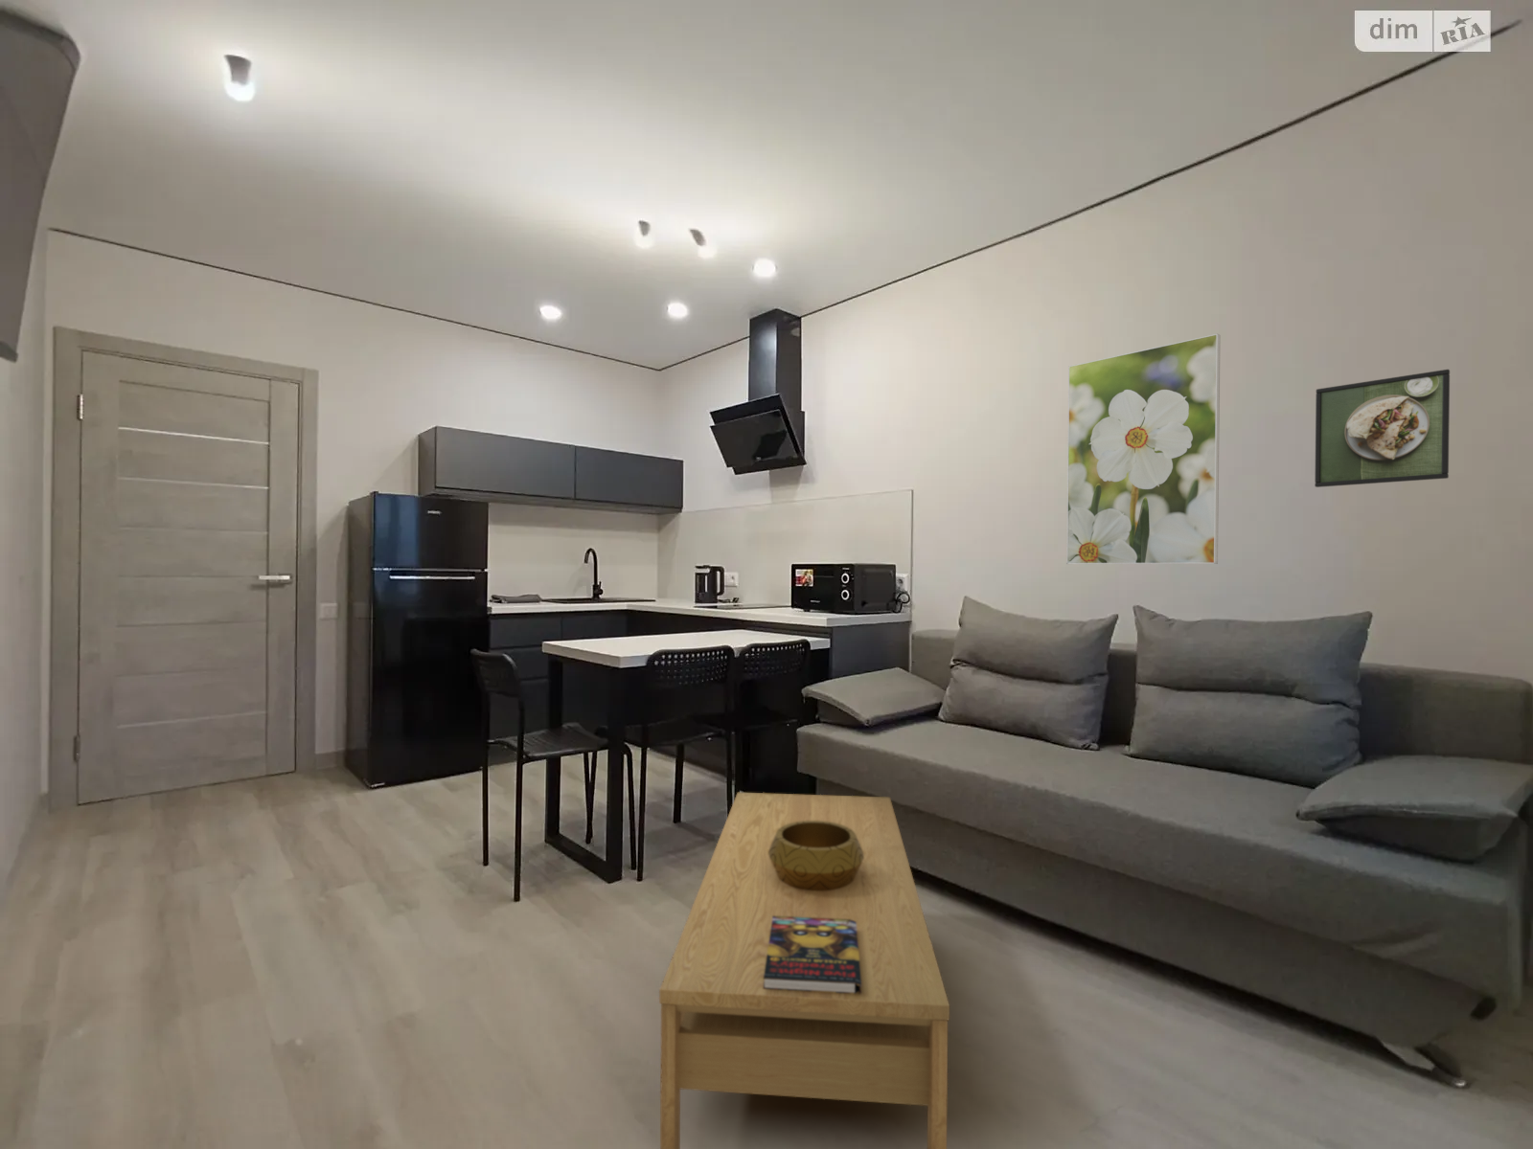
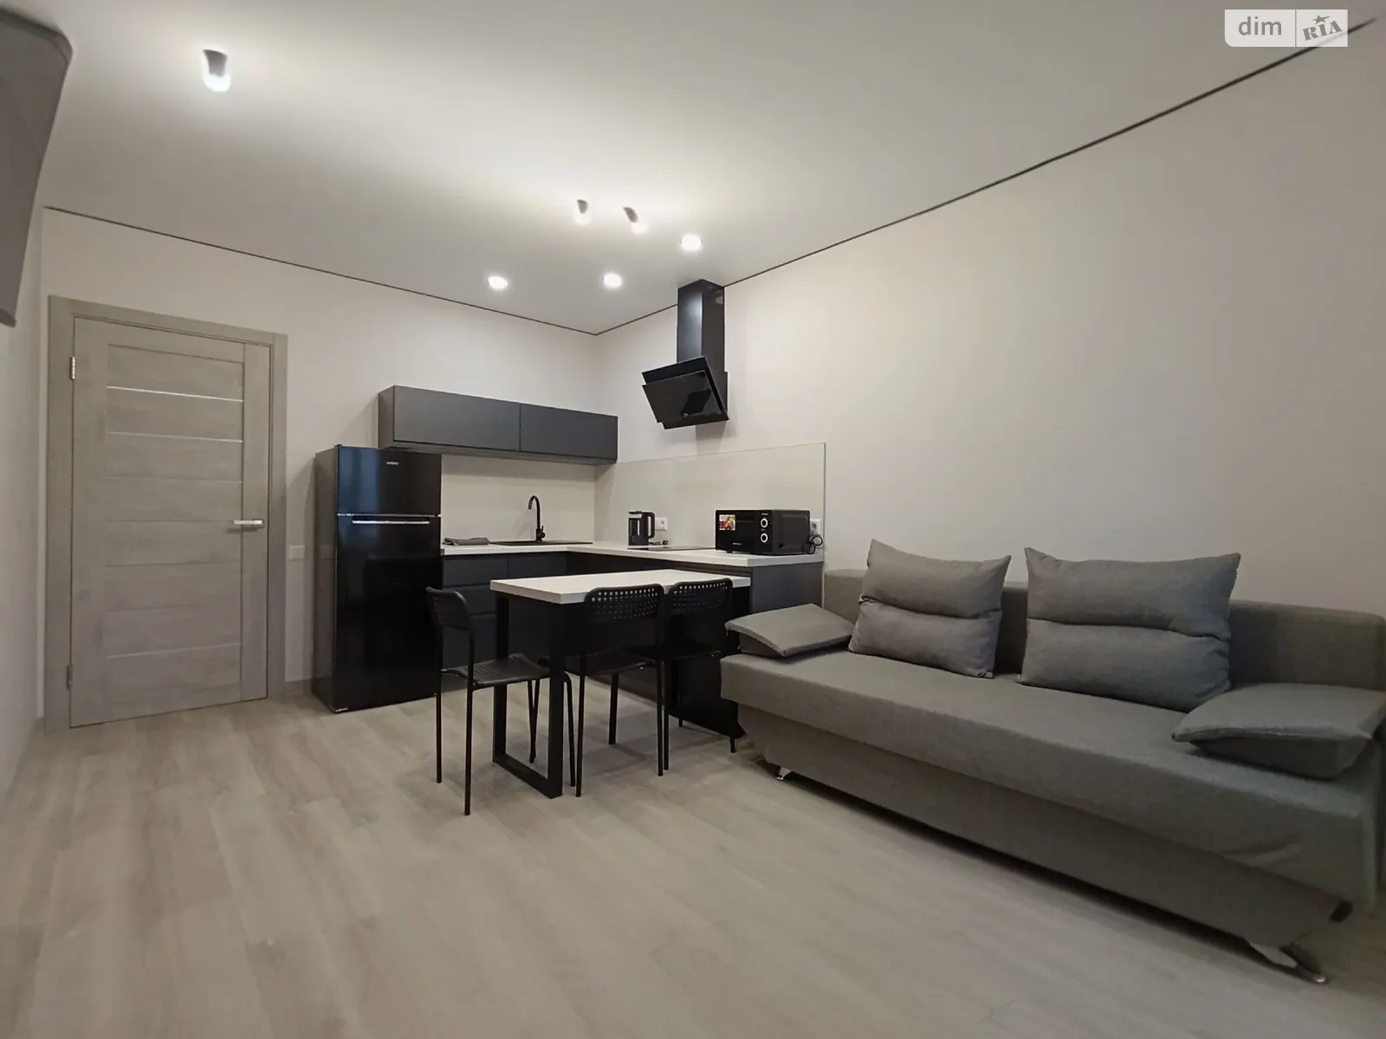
- coffee table (814, 917)
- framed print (1378, 431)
- book (812, 950)
- decorative bowl (815, 853)
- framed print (1137, 457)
